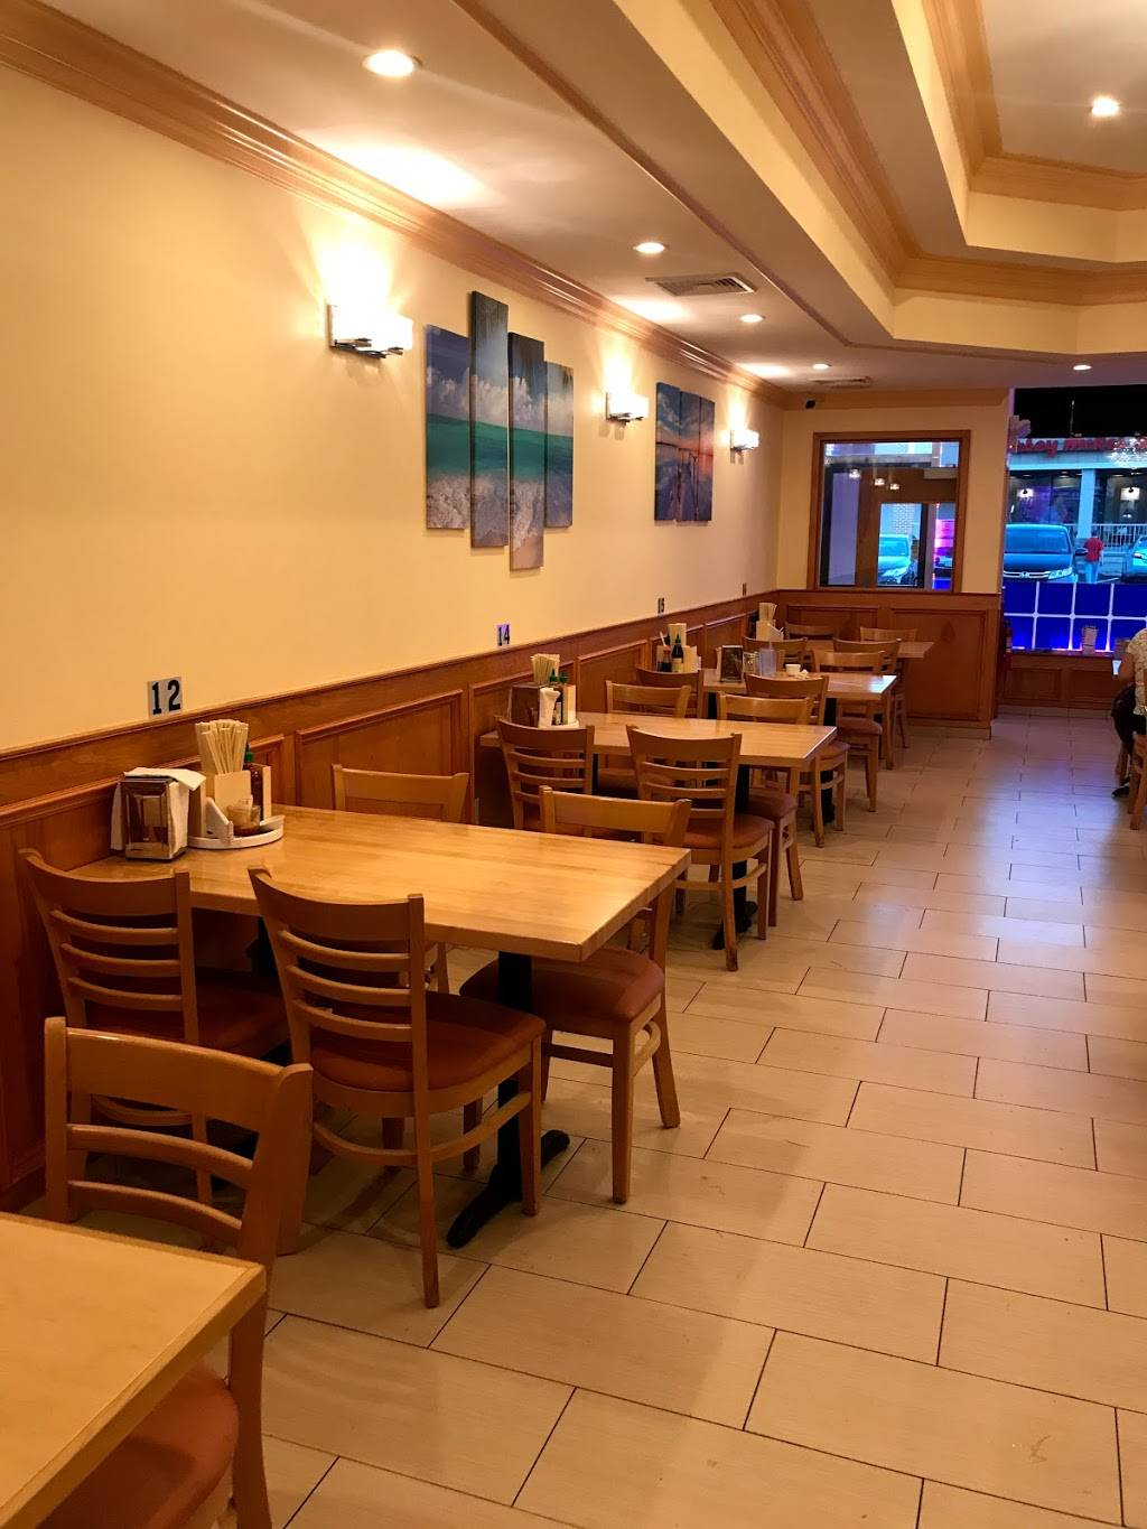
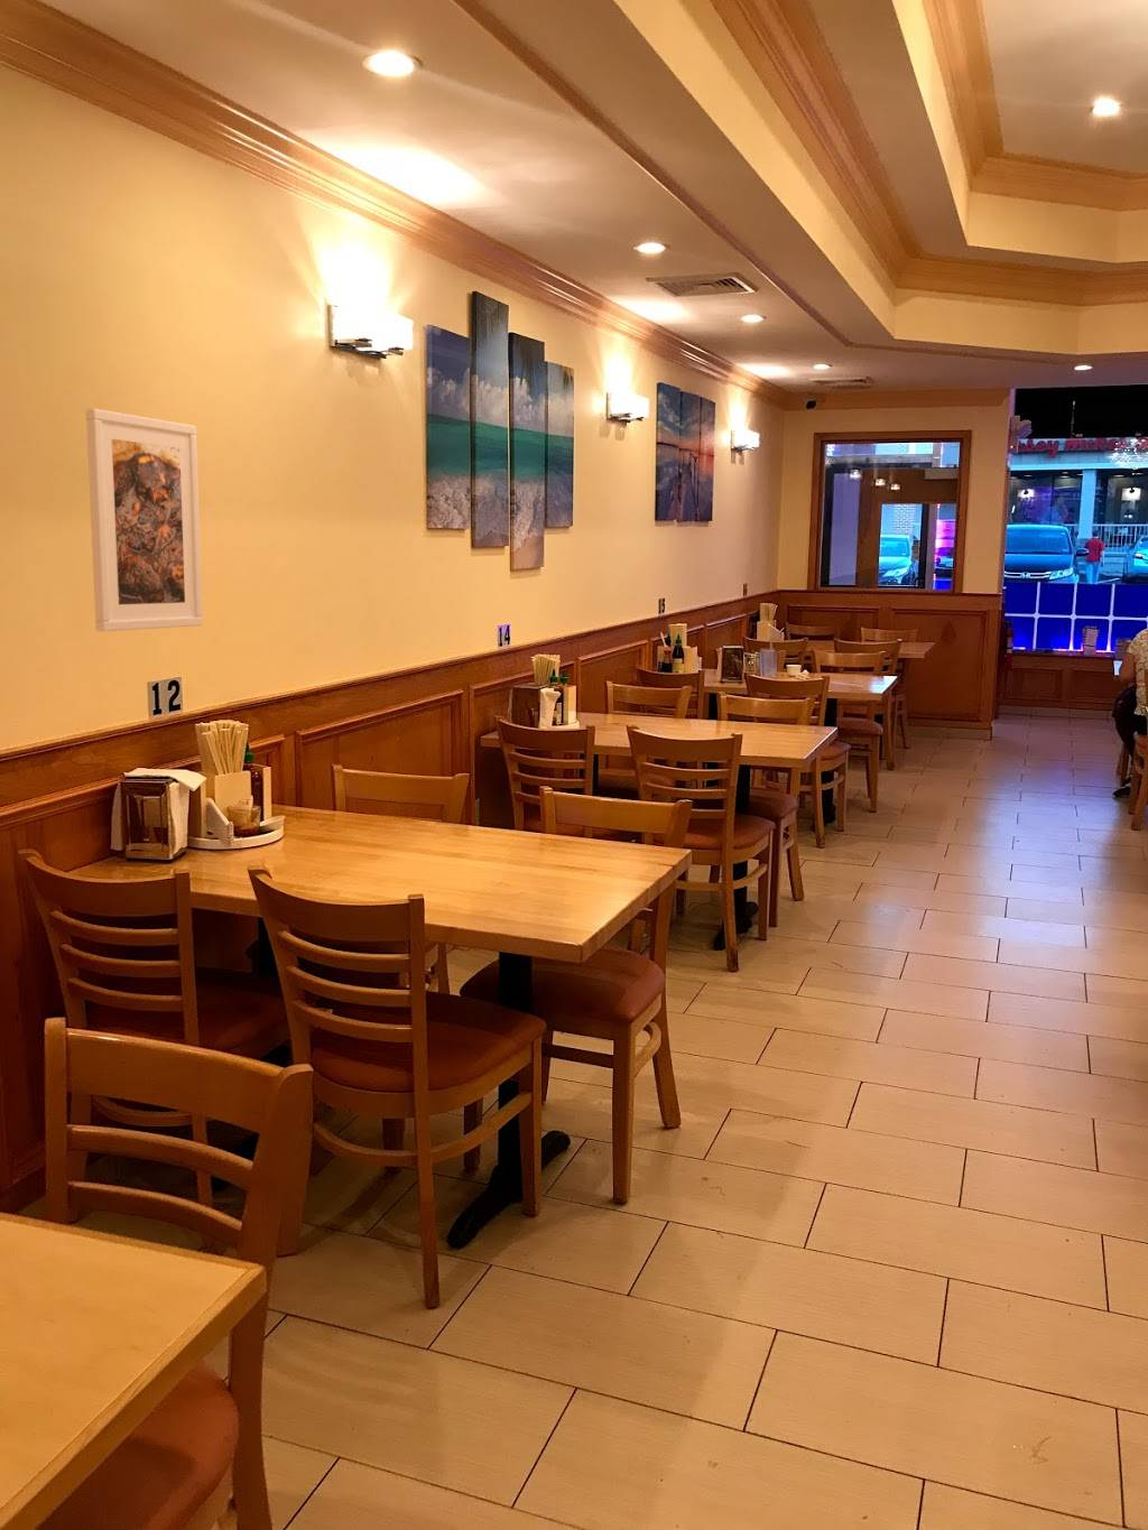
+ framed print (148, 523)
